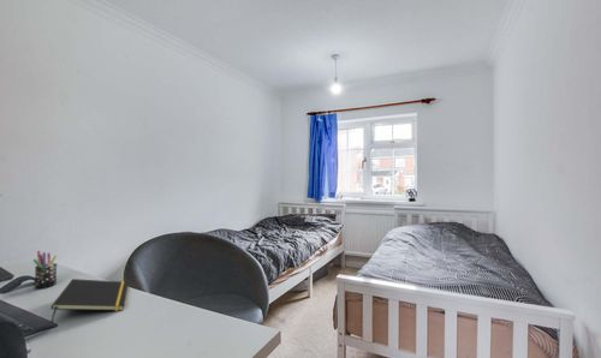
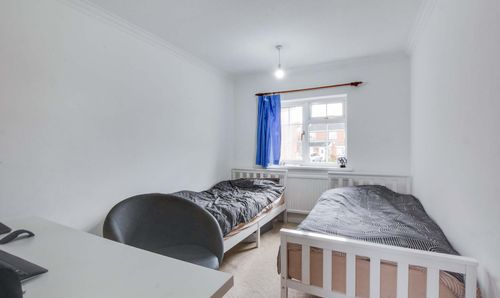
- pen holder (43, 268)
- notepad (95, 293)
